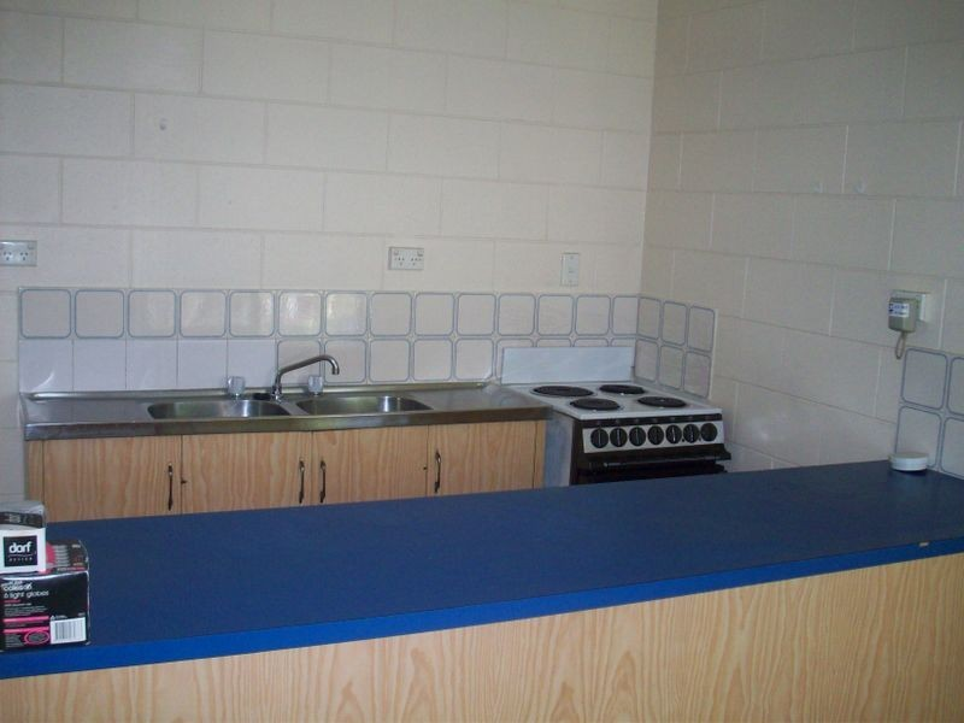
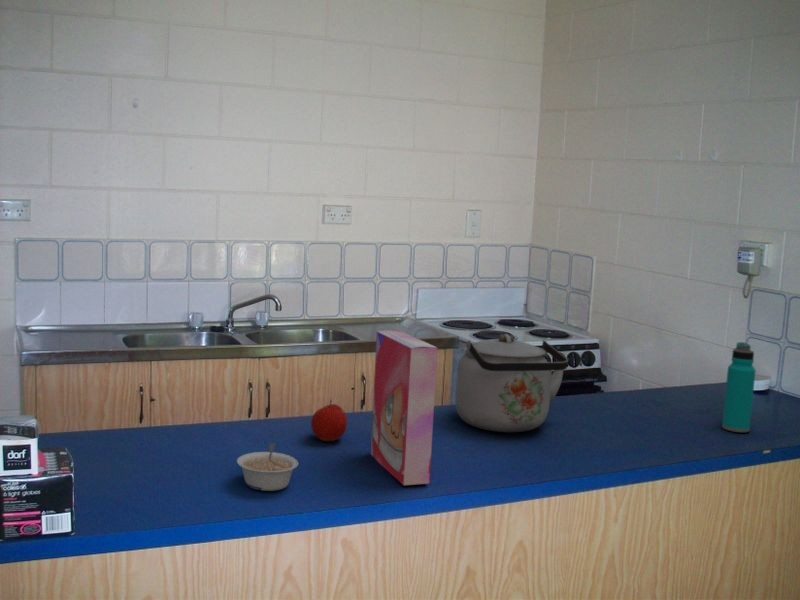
+ legume (266, 469)
+ water bottle (739, 386)
+ cereal box (402, 403)
+ kettle (514, 380)
+ fruit (329, 420)
